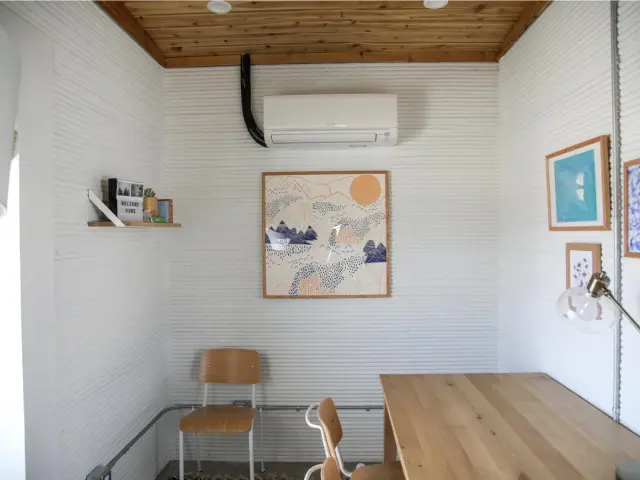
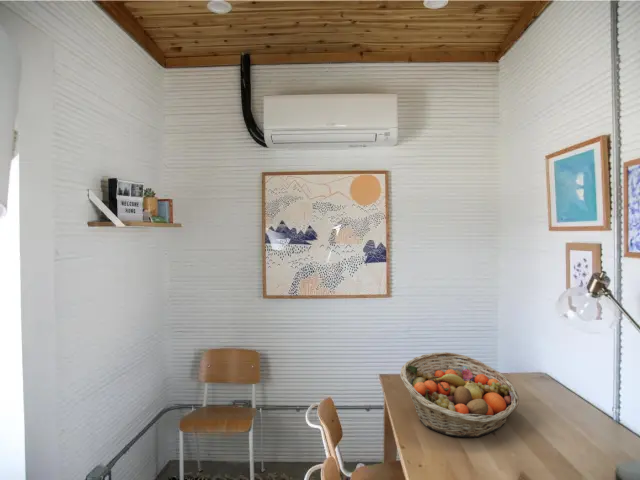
+ fruit basket (458, 391)
